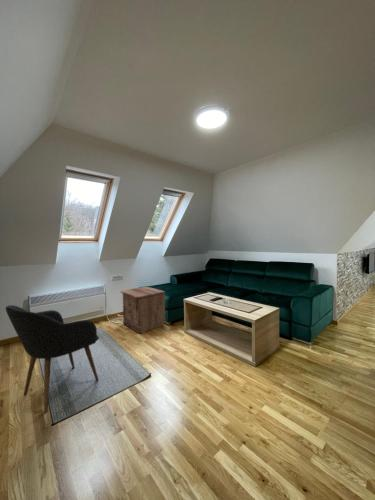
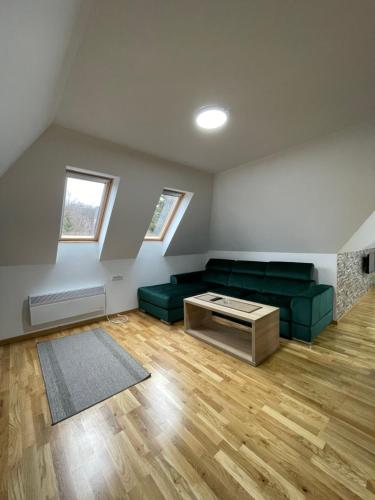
- armchair (58, 342)
- nightstand (142, 308)
